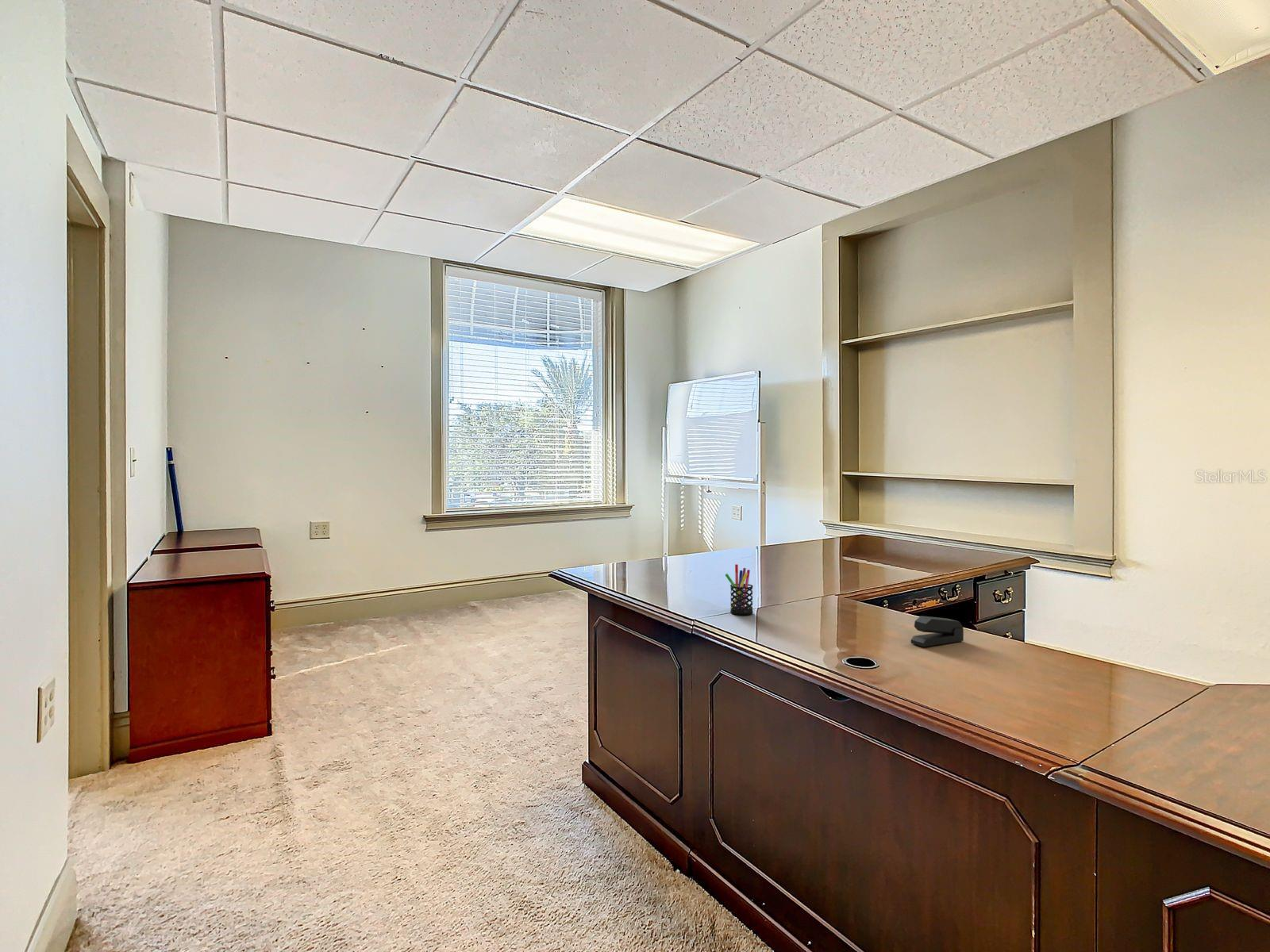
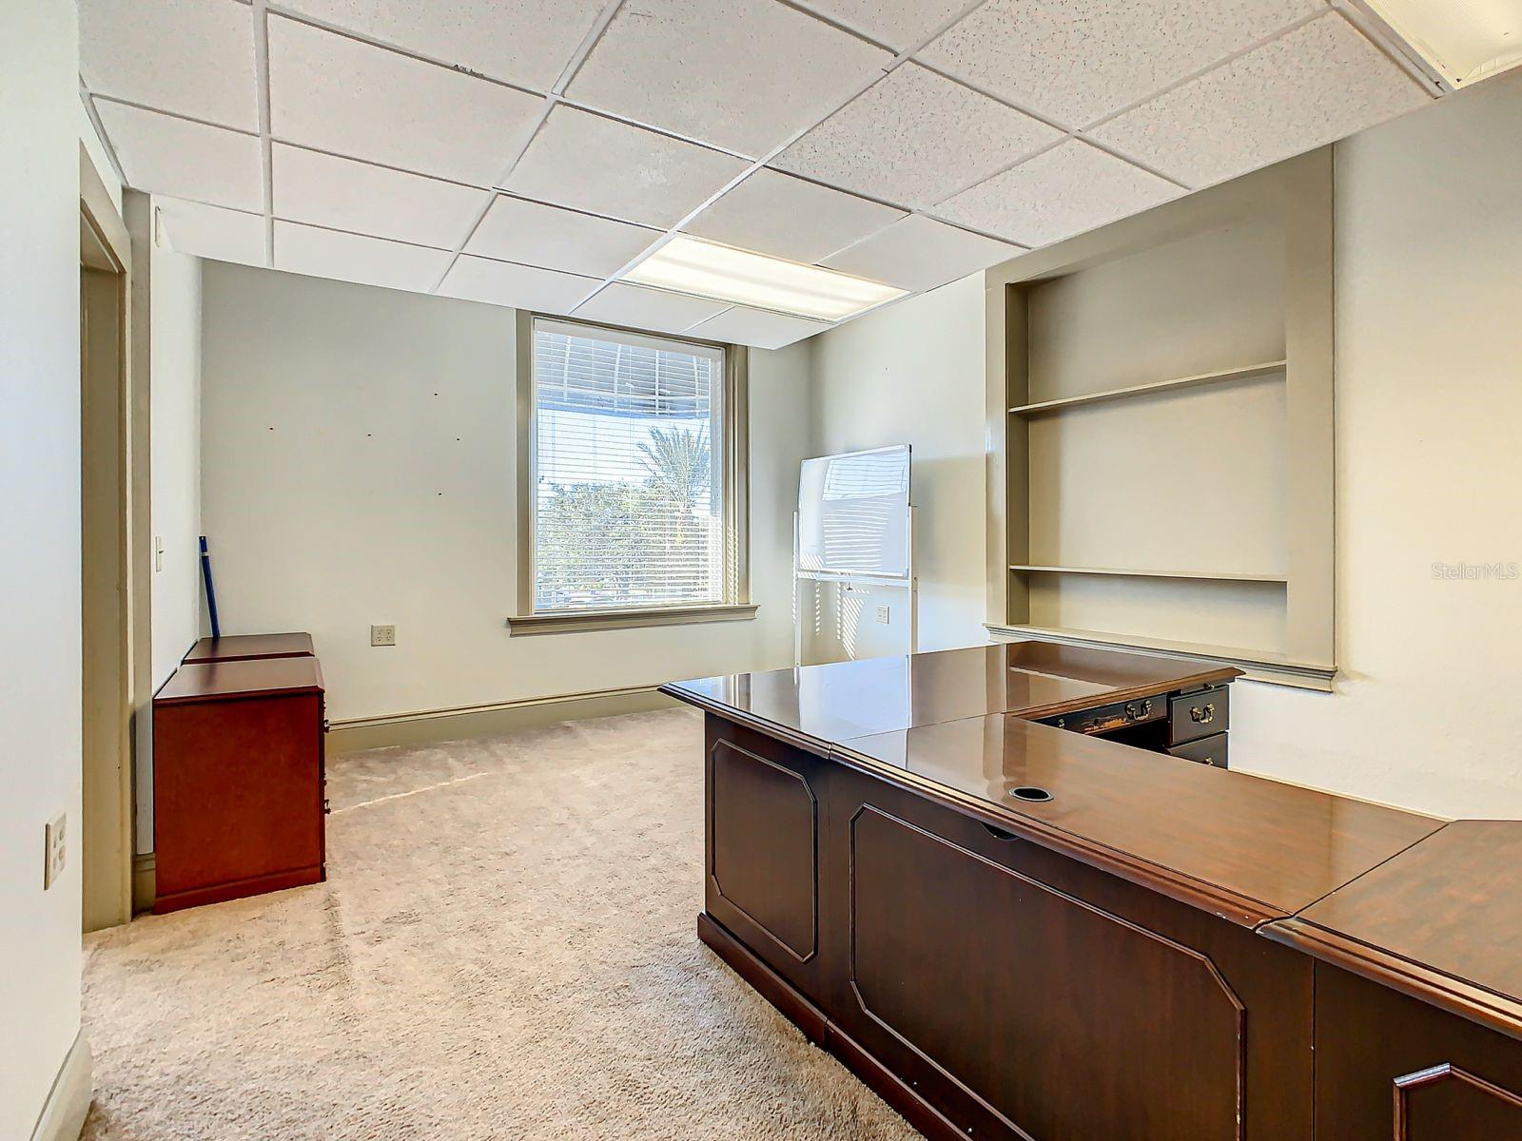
- pen holder (738, 589)
- stapler (937, 628)
